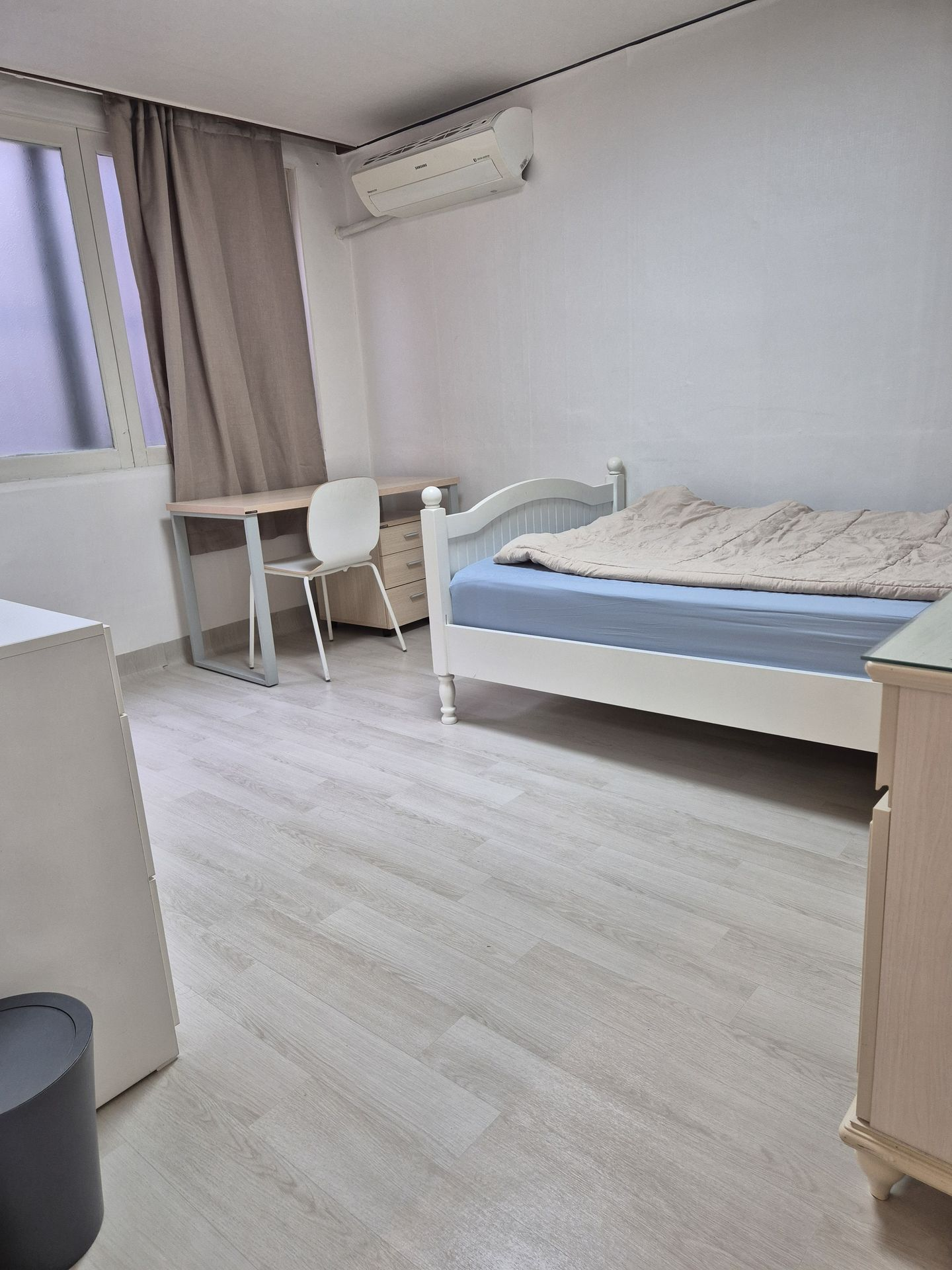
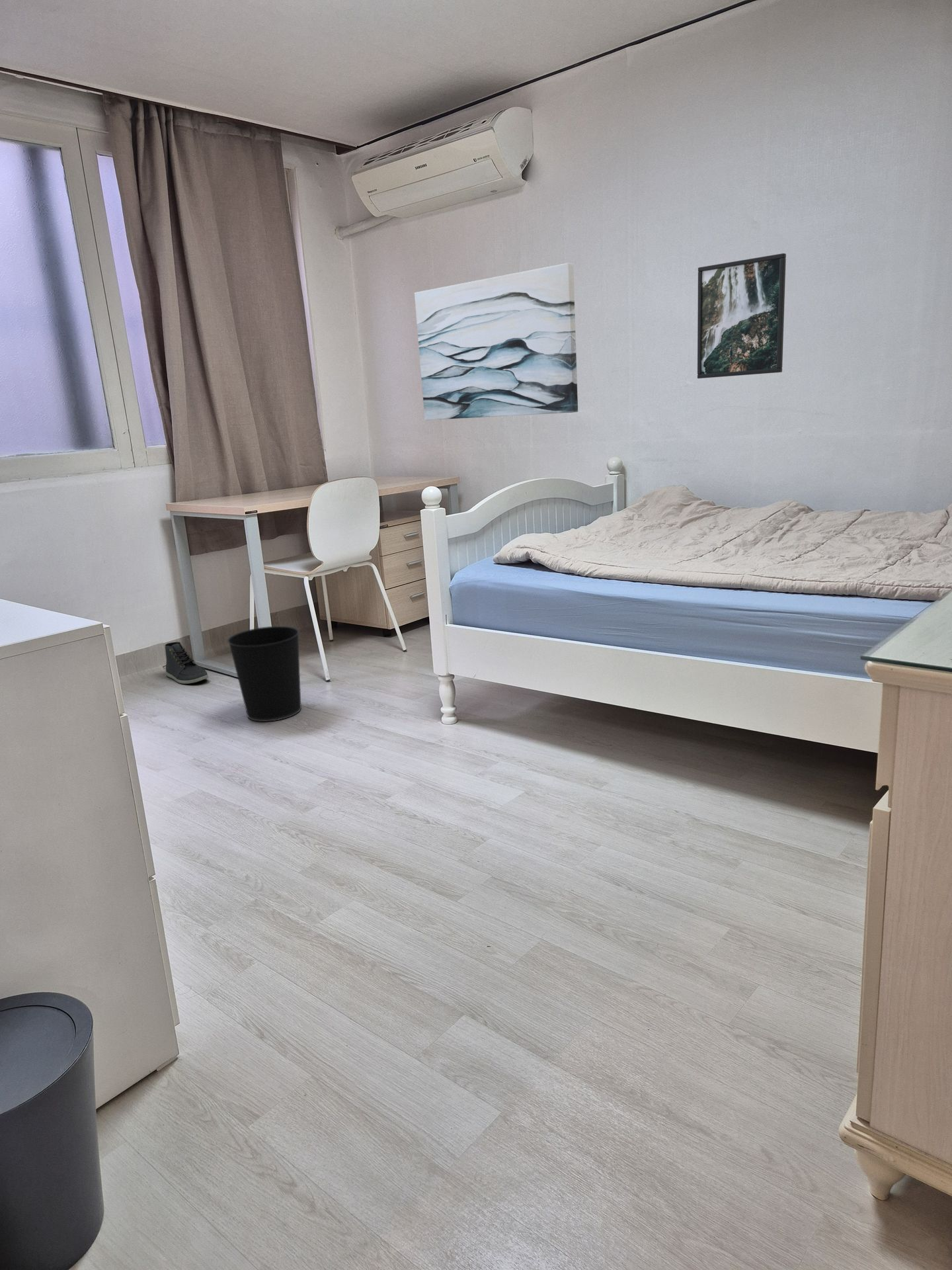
+ wall art (492, 349)
+ wastebasket (269, 674)
+ sneaker (183, 662)
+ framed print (739, 319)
